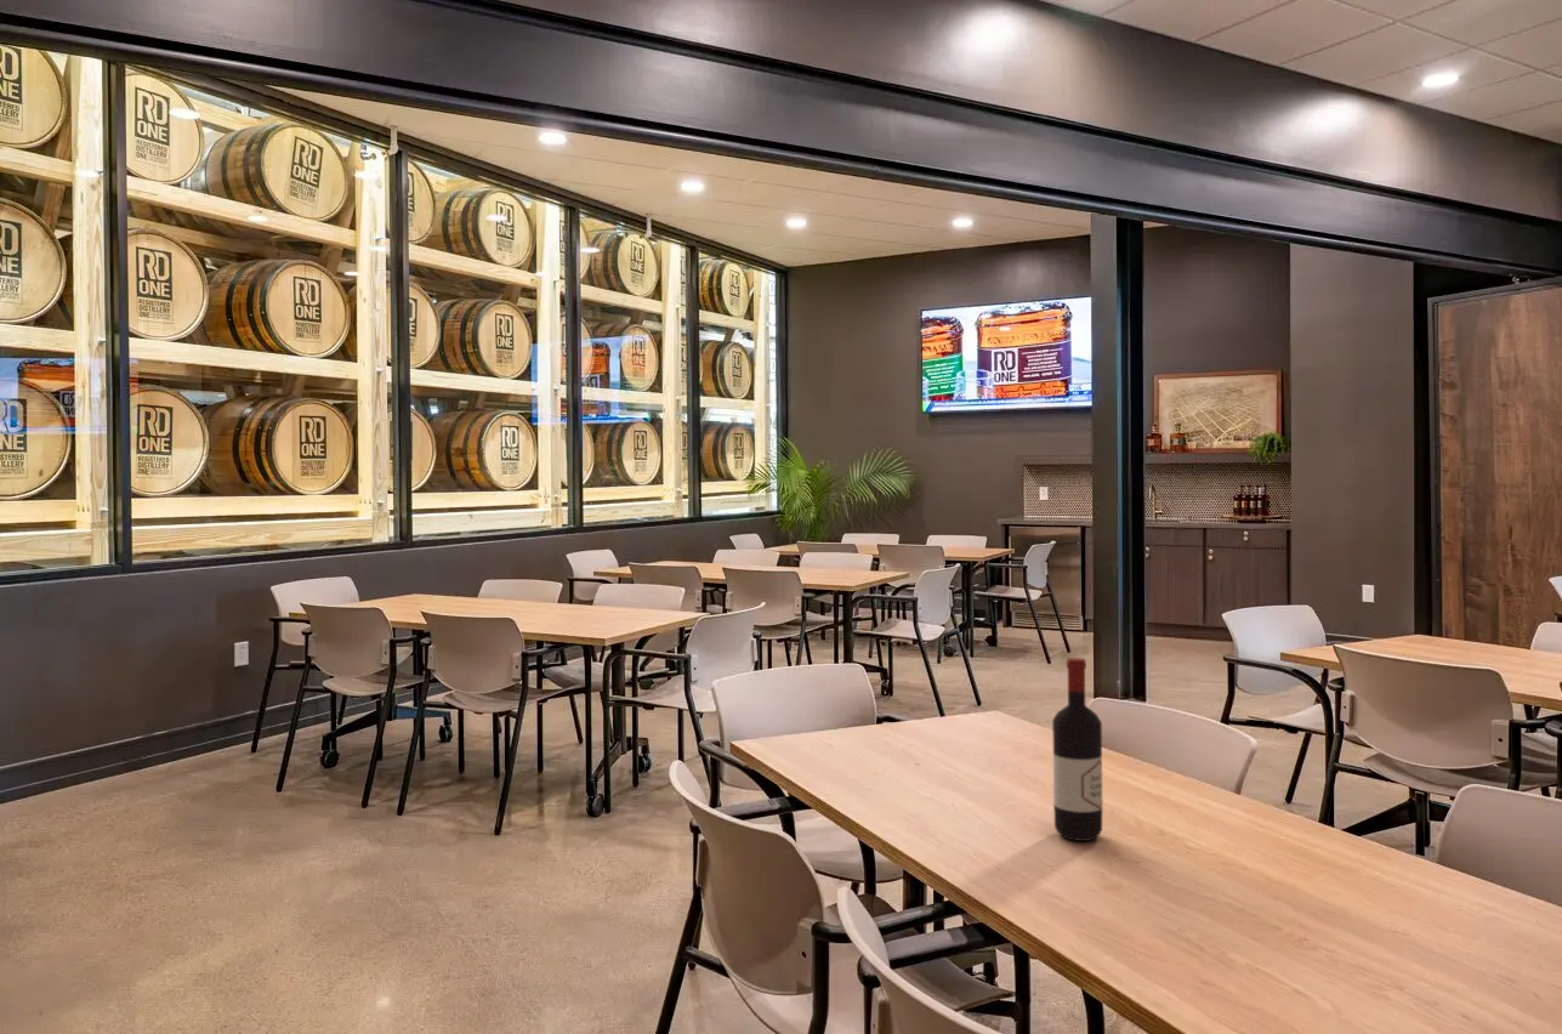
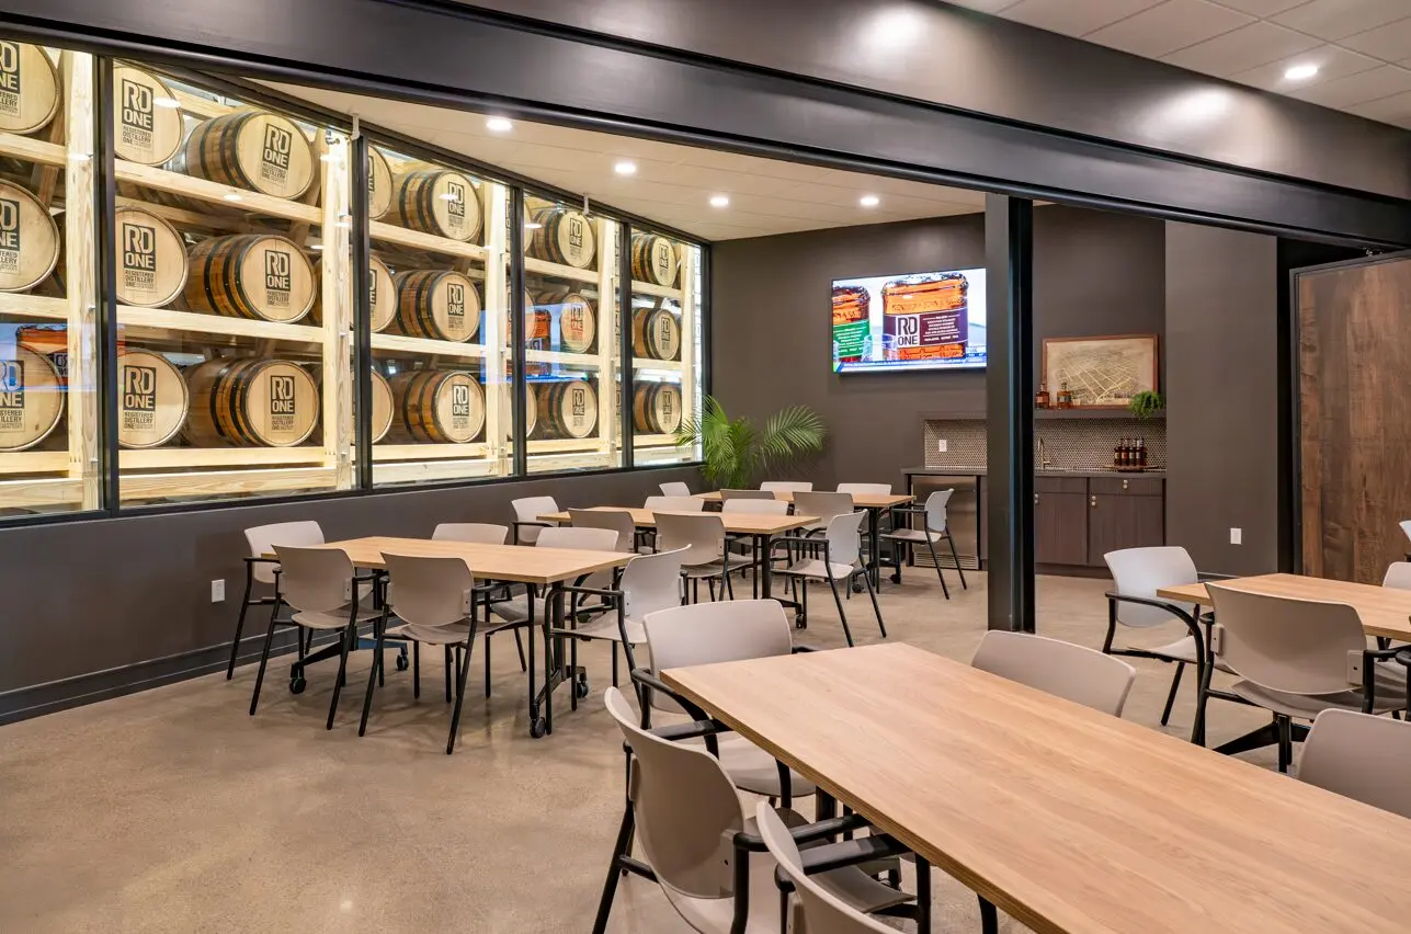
- wine bottle (1077, 746)
